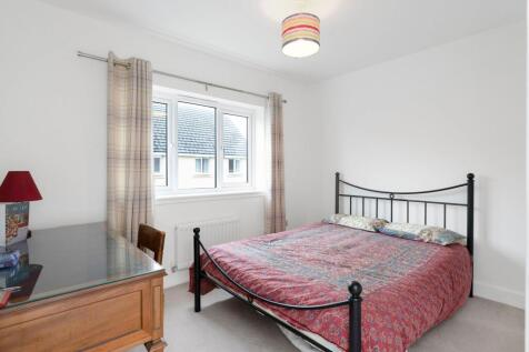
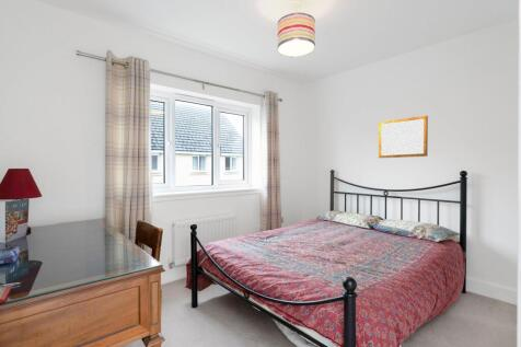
+ writing board (401, 138)
